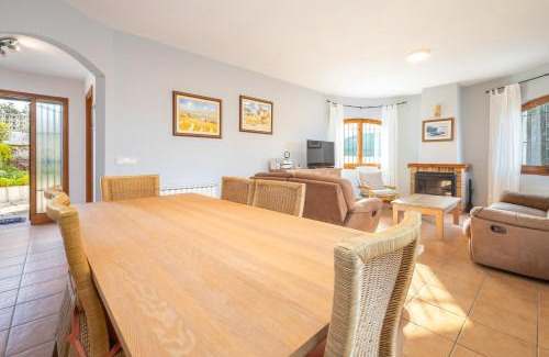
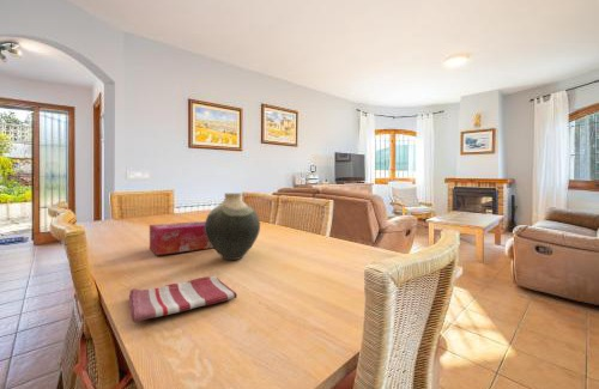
+ dish towel (182, 294)
+ vase (232, 225)
+ tissue box (189, 235)
